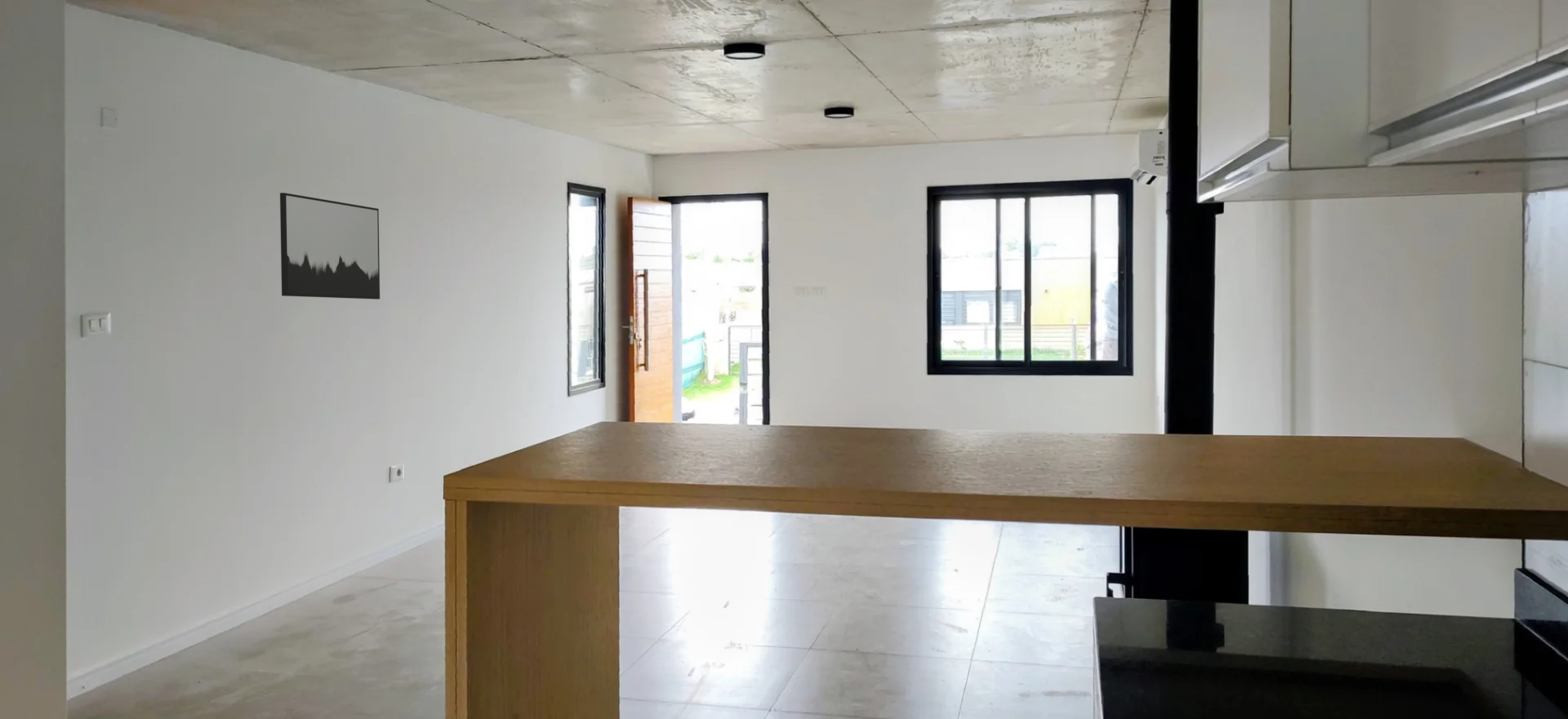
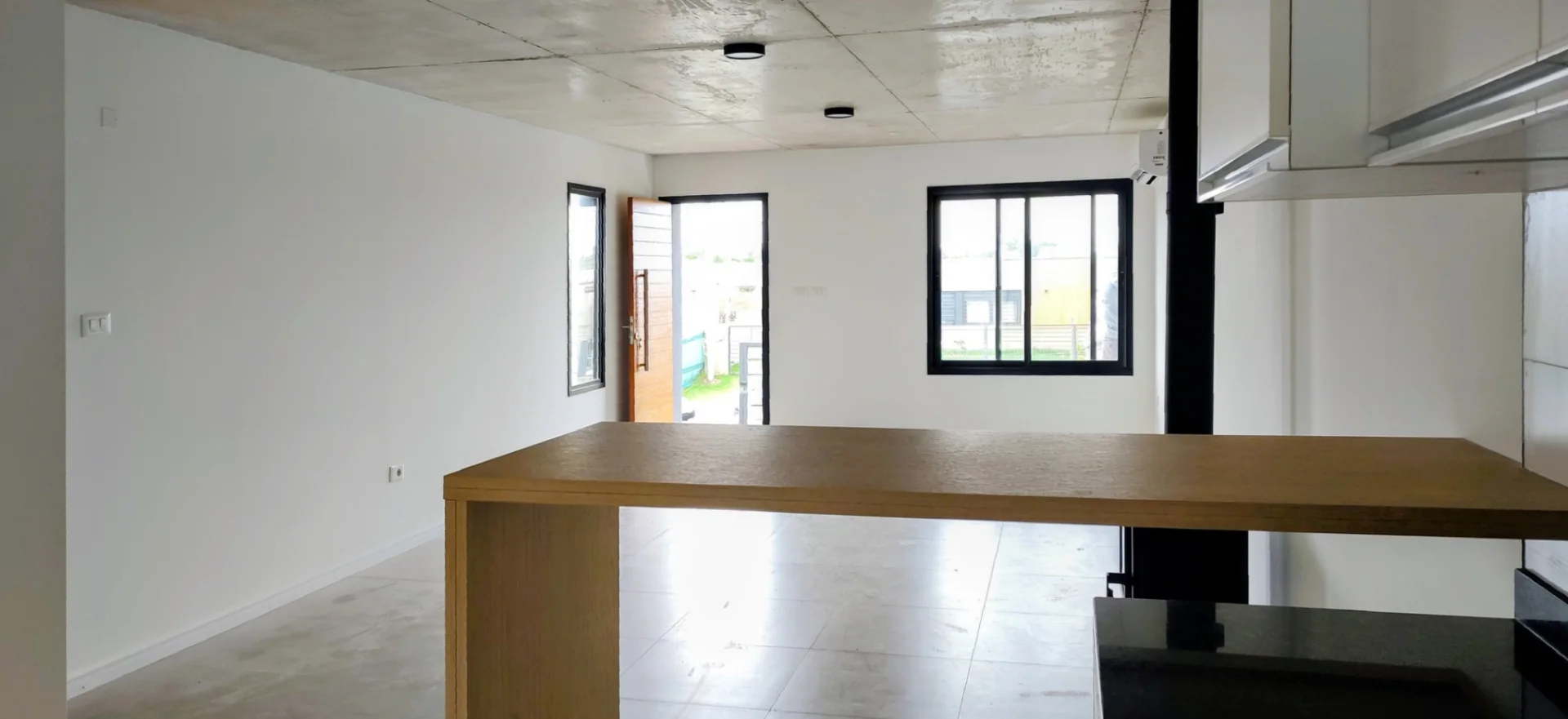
- wall art (333, 249)
